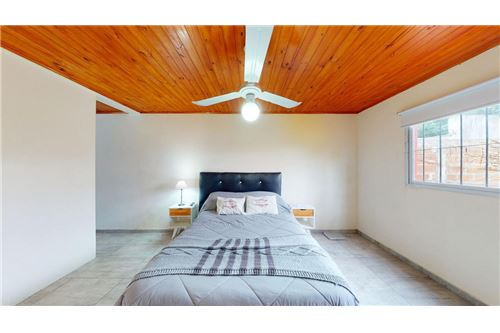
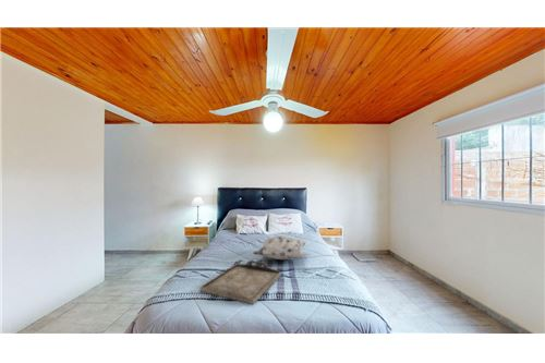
+ decorative pillow (281, 247)
+ serving tray (243, 277)
